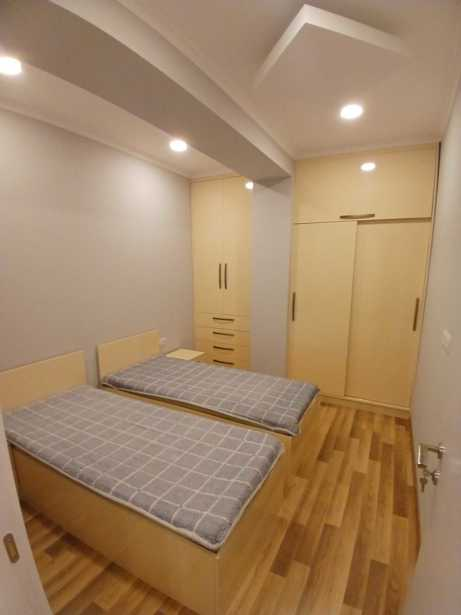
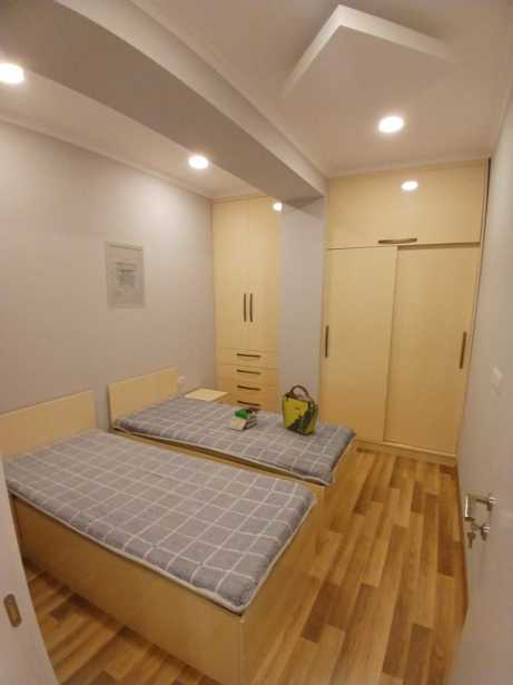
+ tote bag (298, 407)
+ wall art (126, 276)
+ book (245, 418)
